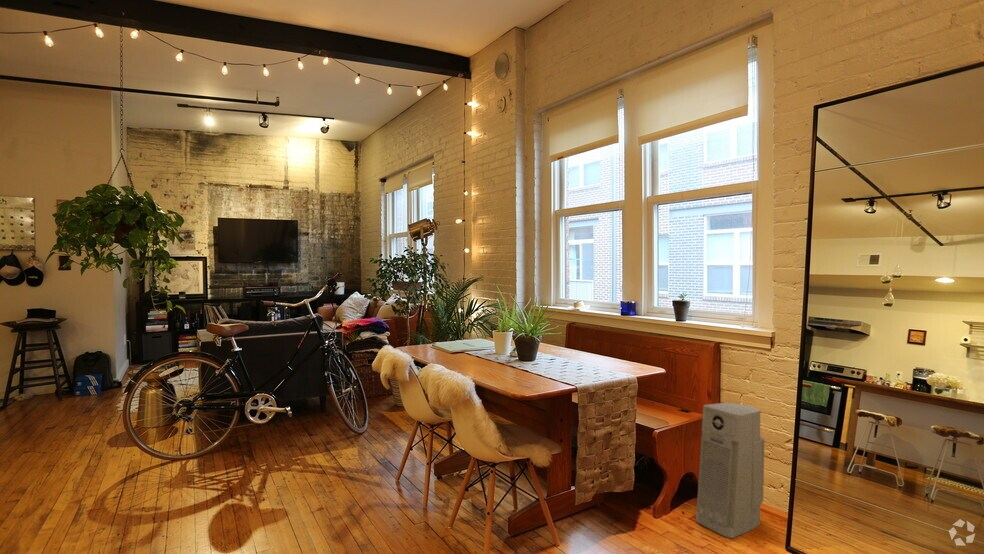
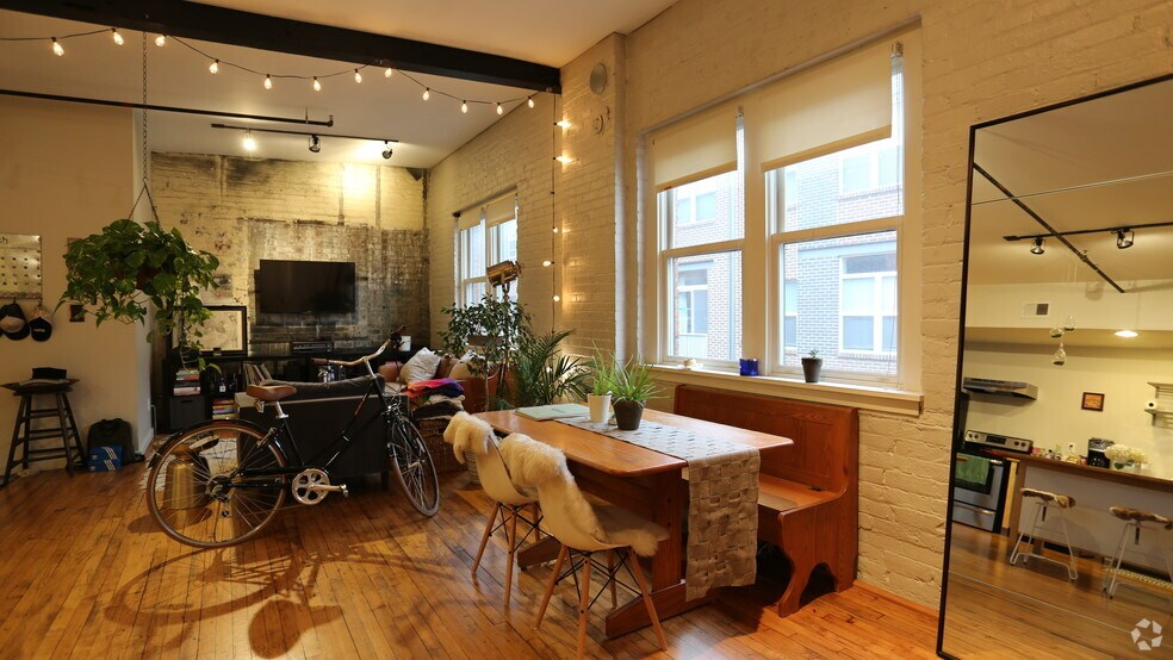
- air purifier (732, 464)
